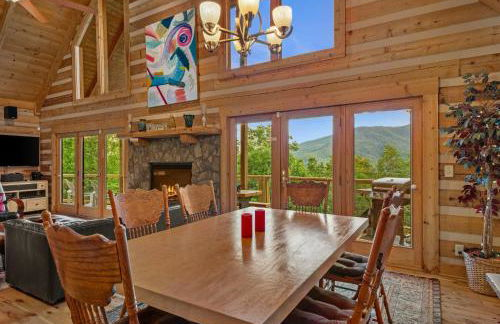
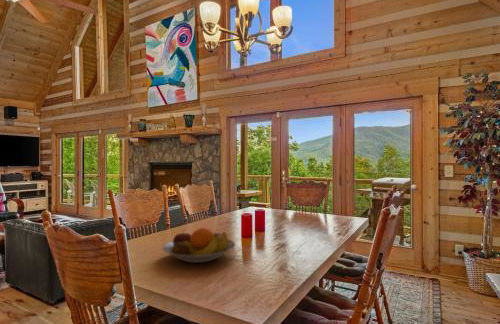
+ fruit bowl (199, 242)
